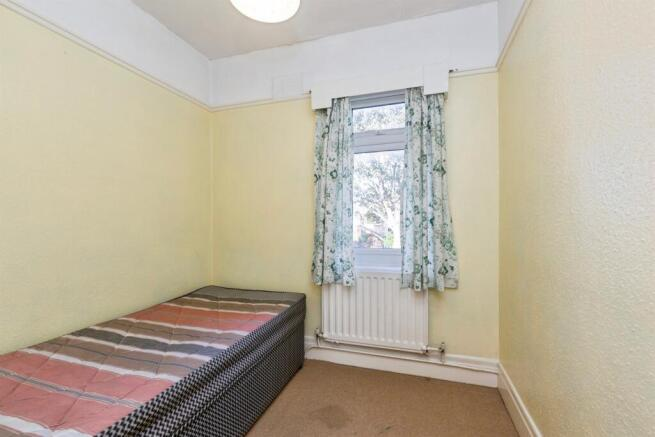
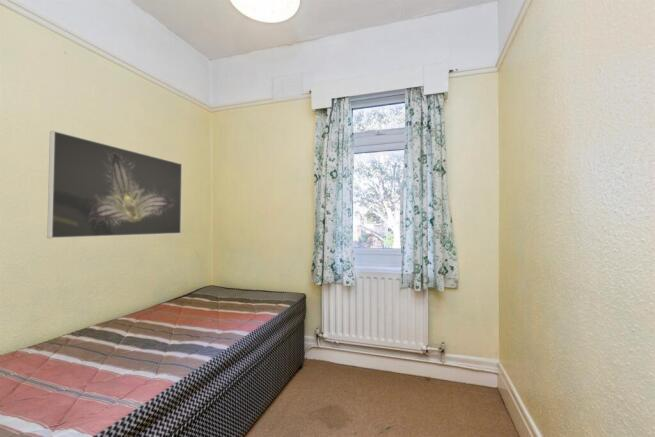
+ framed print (129, 193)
